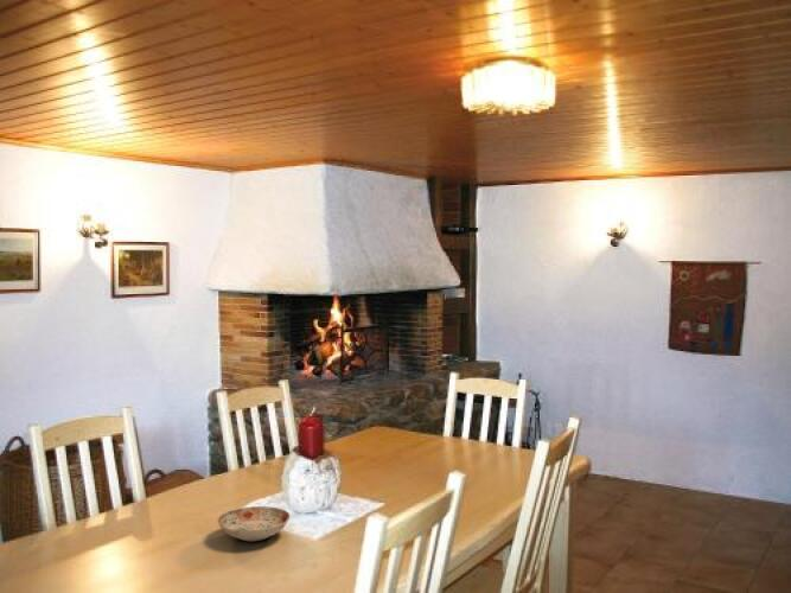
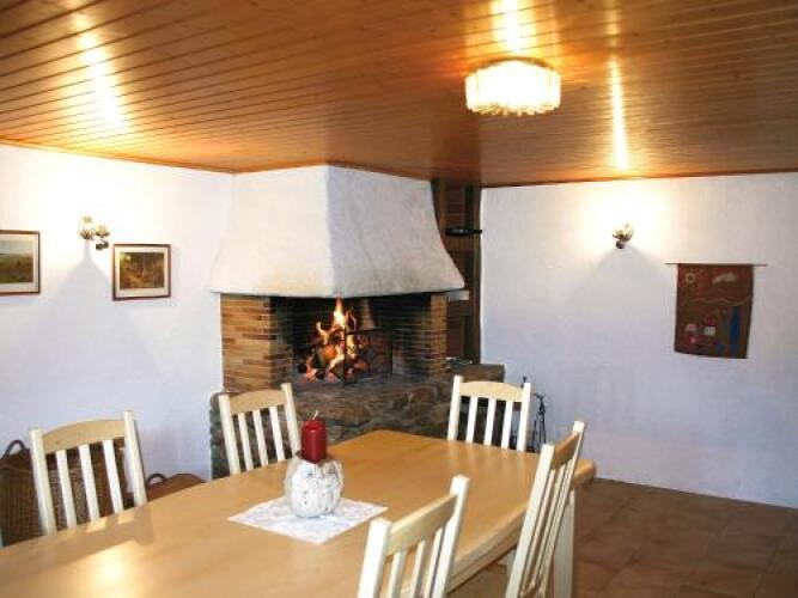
- dish (254, 527)
